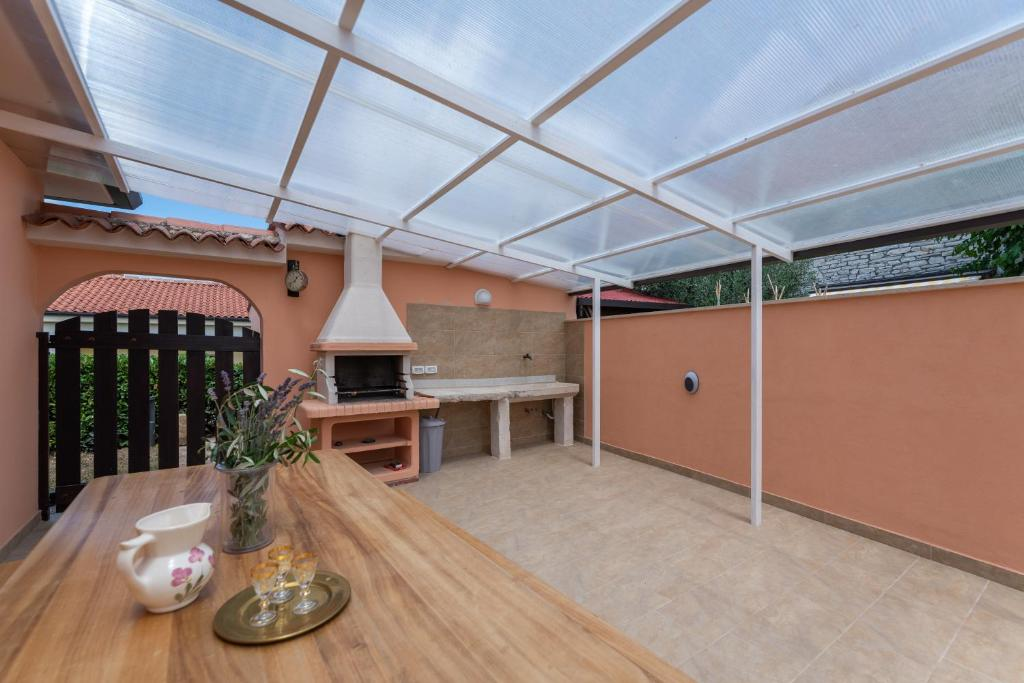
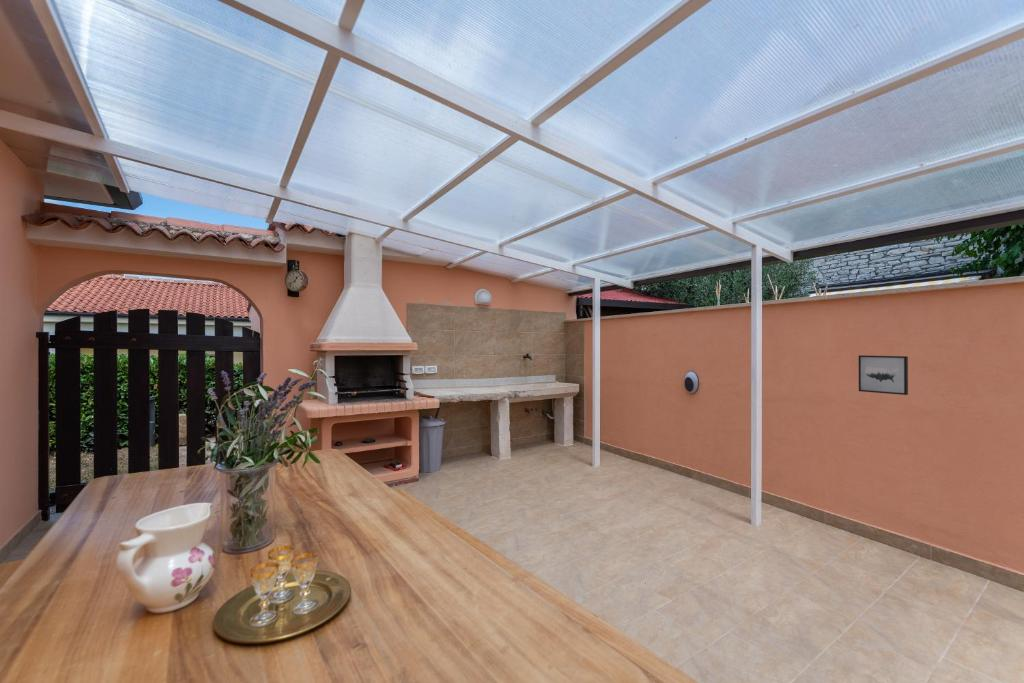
+ wall art (882, 374)
